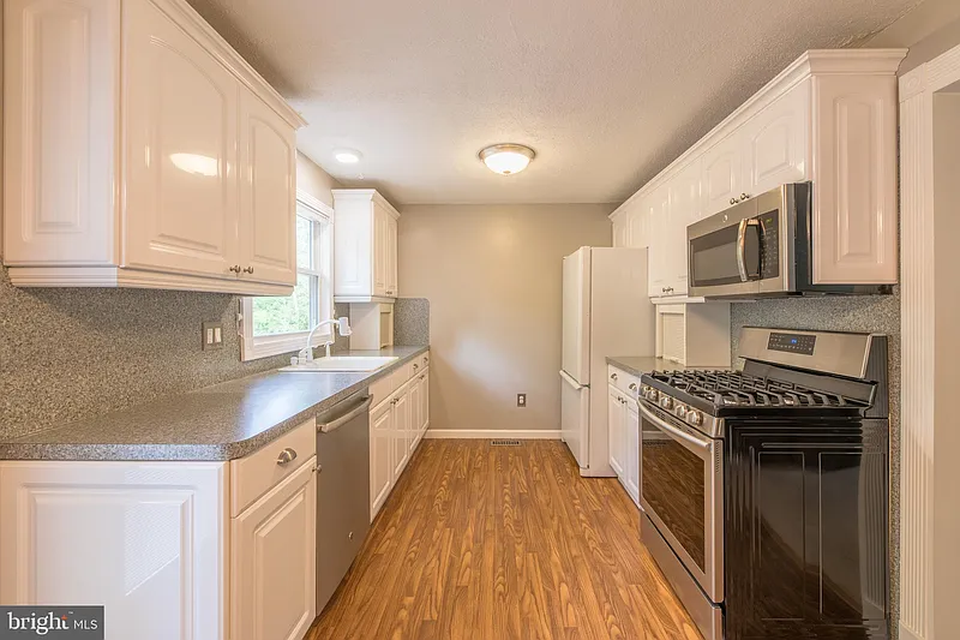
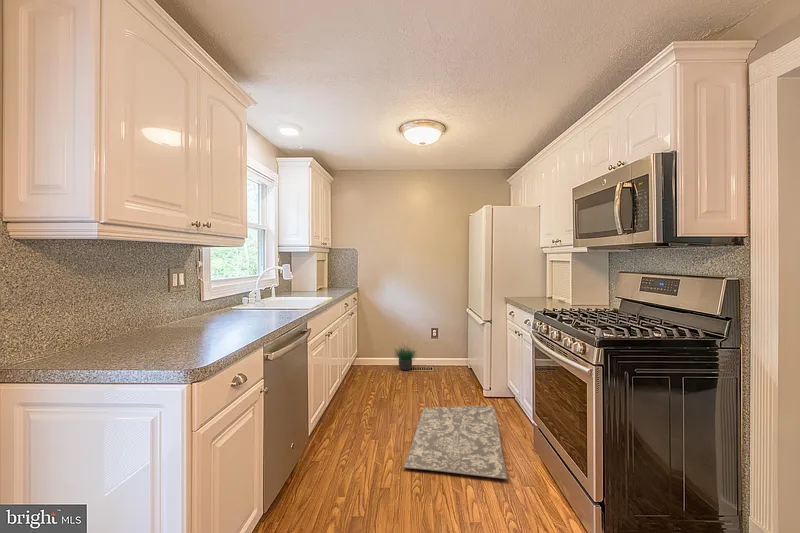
+ potted plant (405, 354)
+ rug (457, 427)
